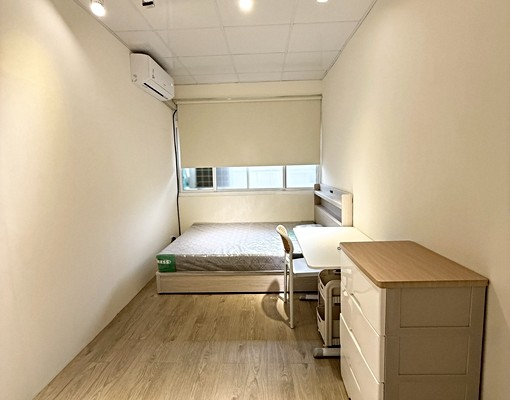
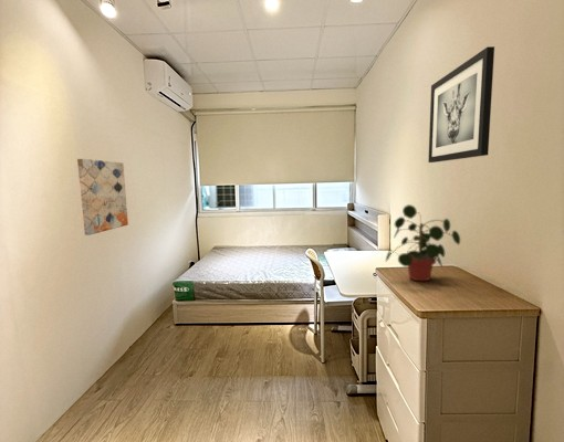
+ potted plant (420, 242)
+ wall art (455, 115)
+ wall art (105, 196)
